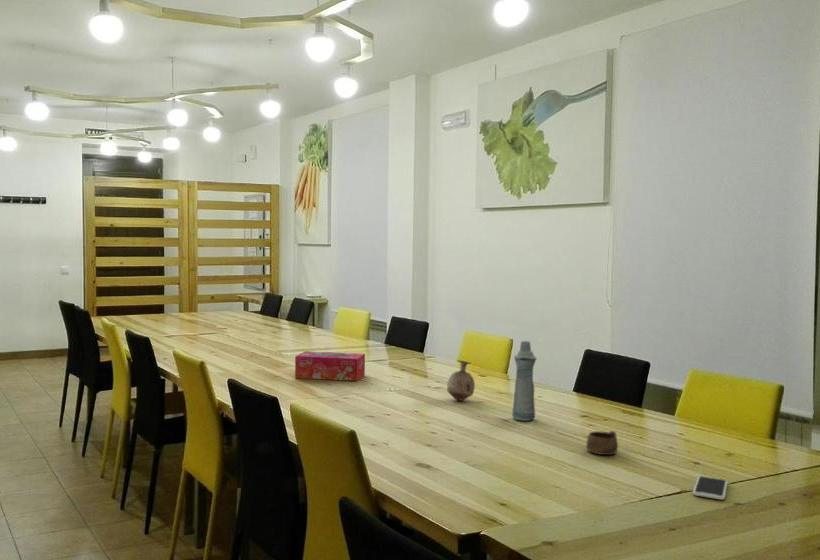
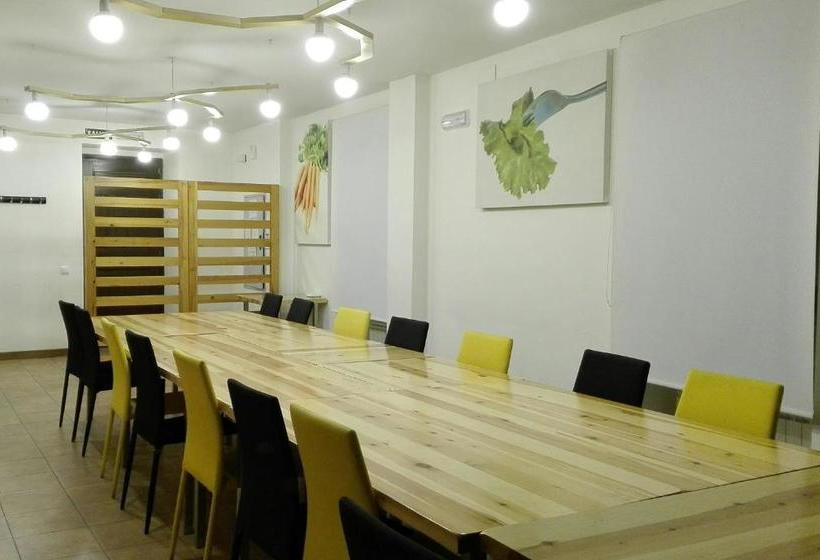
- cup (605, 442)
- smartphone (710, 487)
- vase (460, 380)
- tissue box (330, 365)
- bottle (524, 380)
